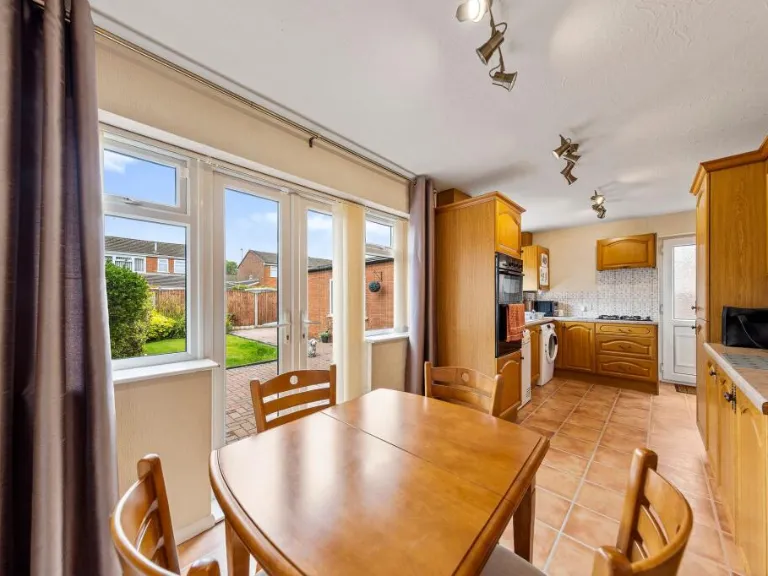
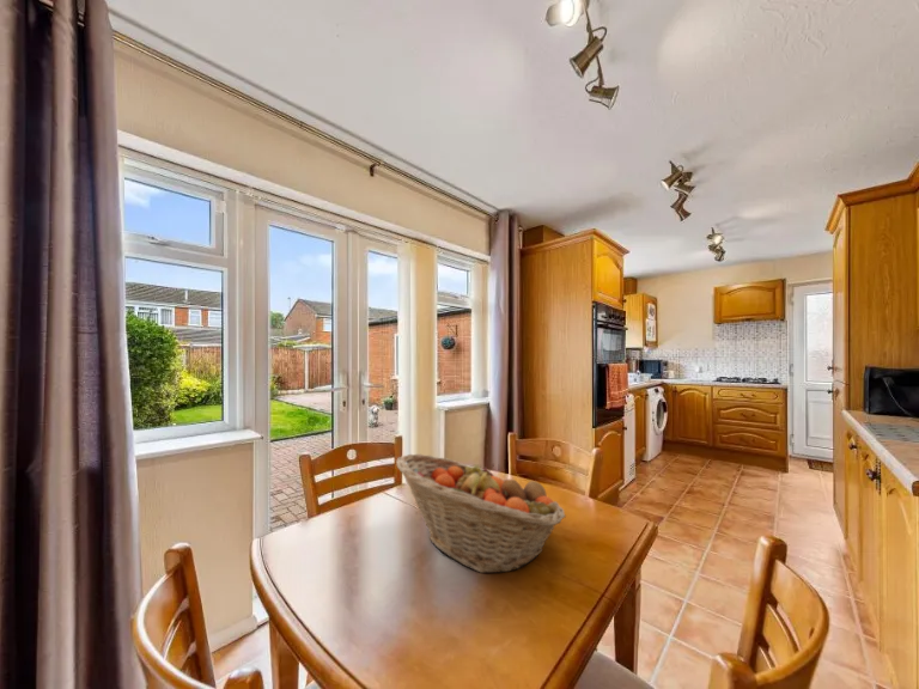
+ fruit basket (475, 498)
